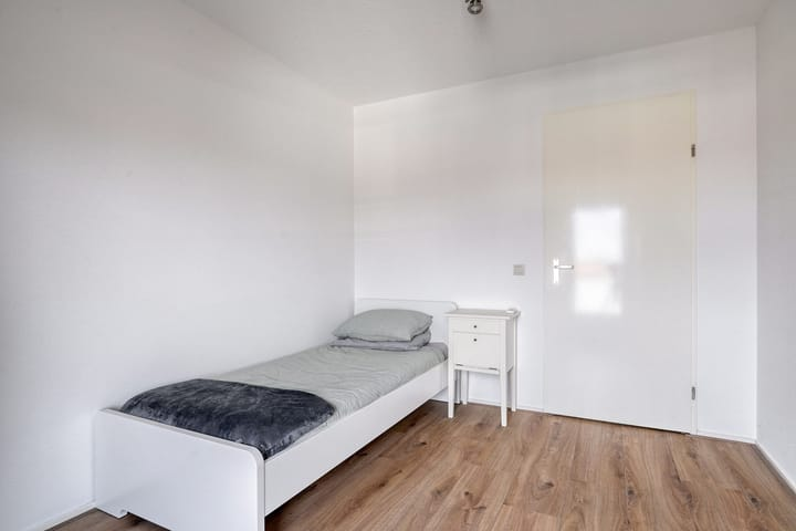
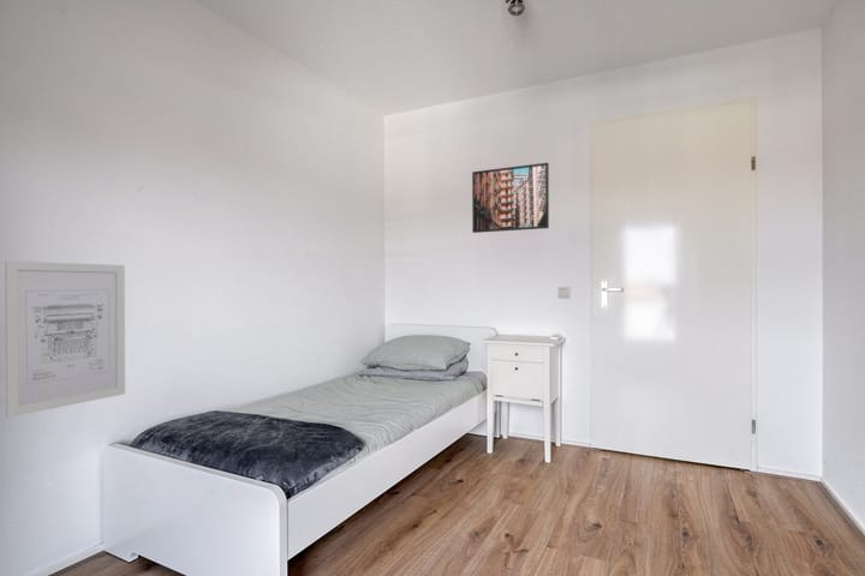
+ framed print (508, 198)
+ wall art (71, 334)
